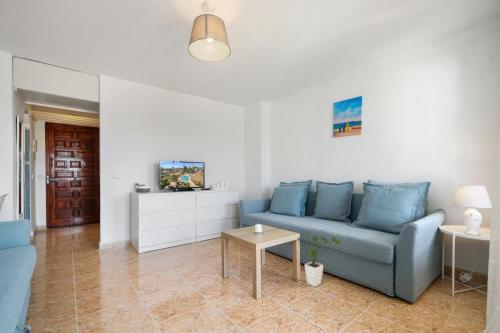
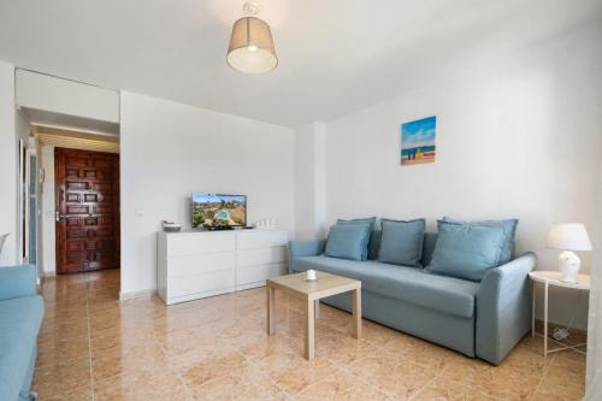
- house plant (316, 259)
